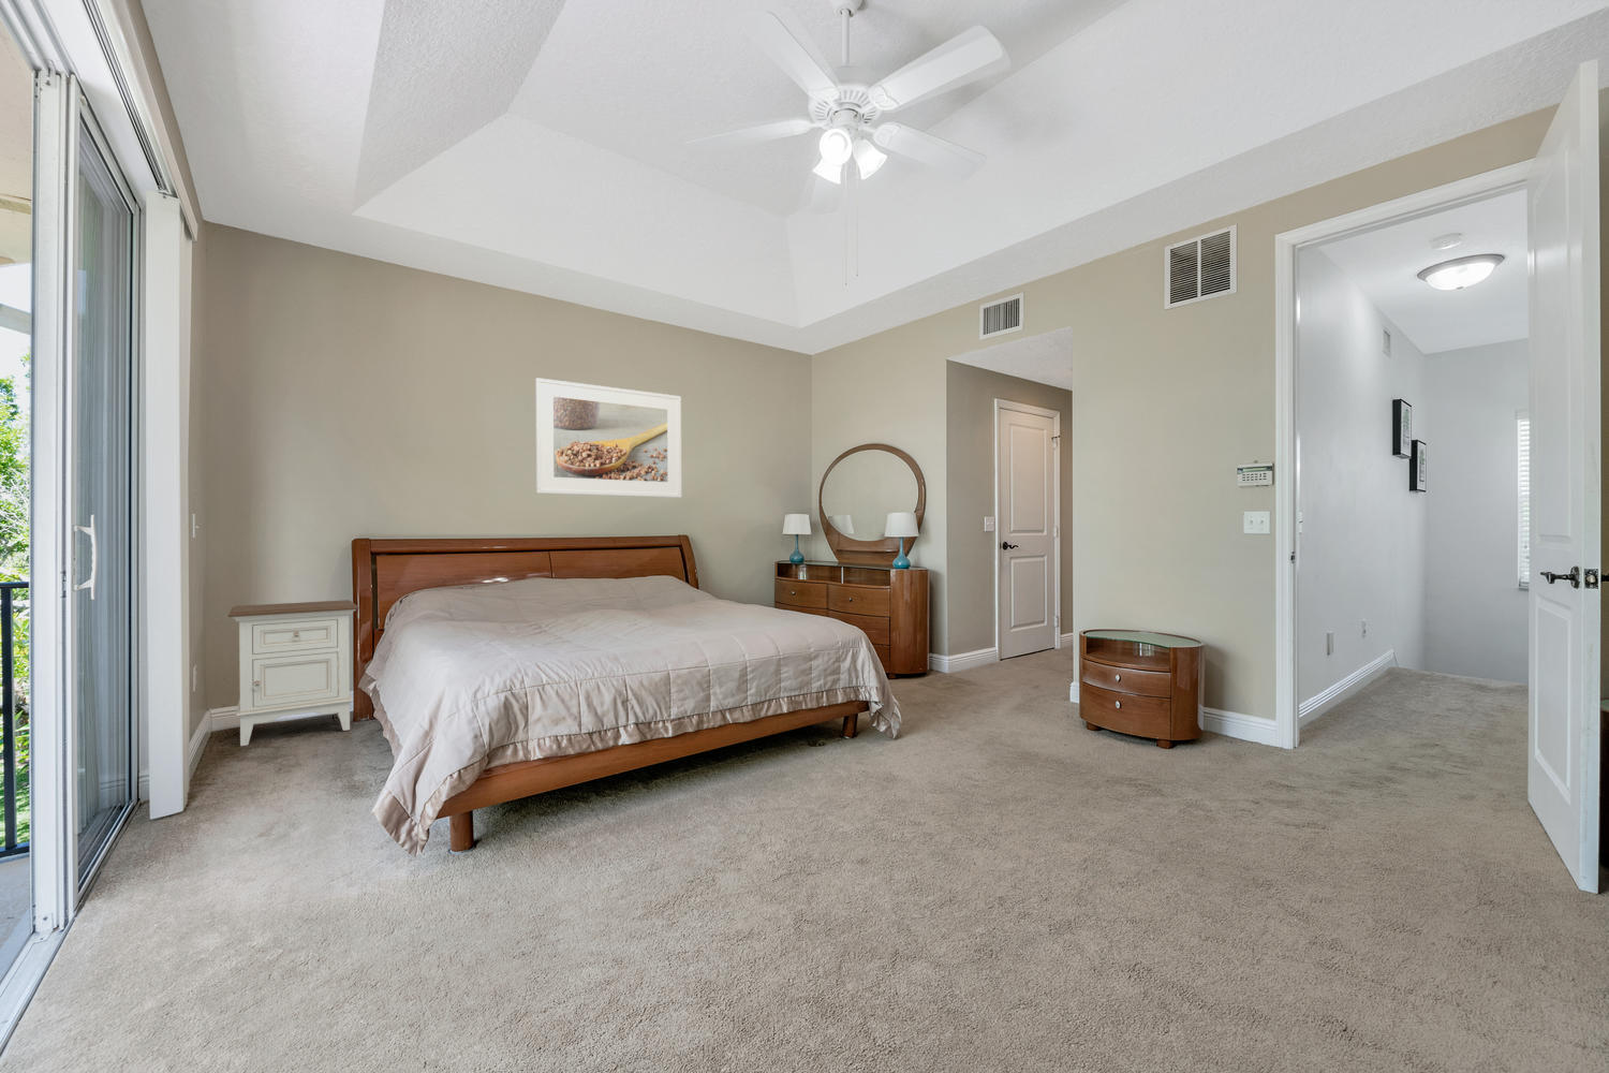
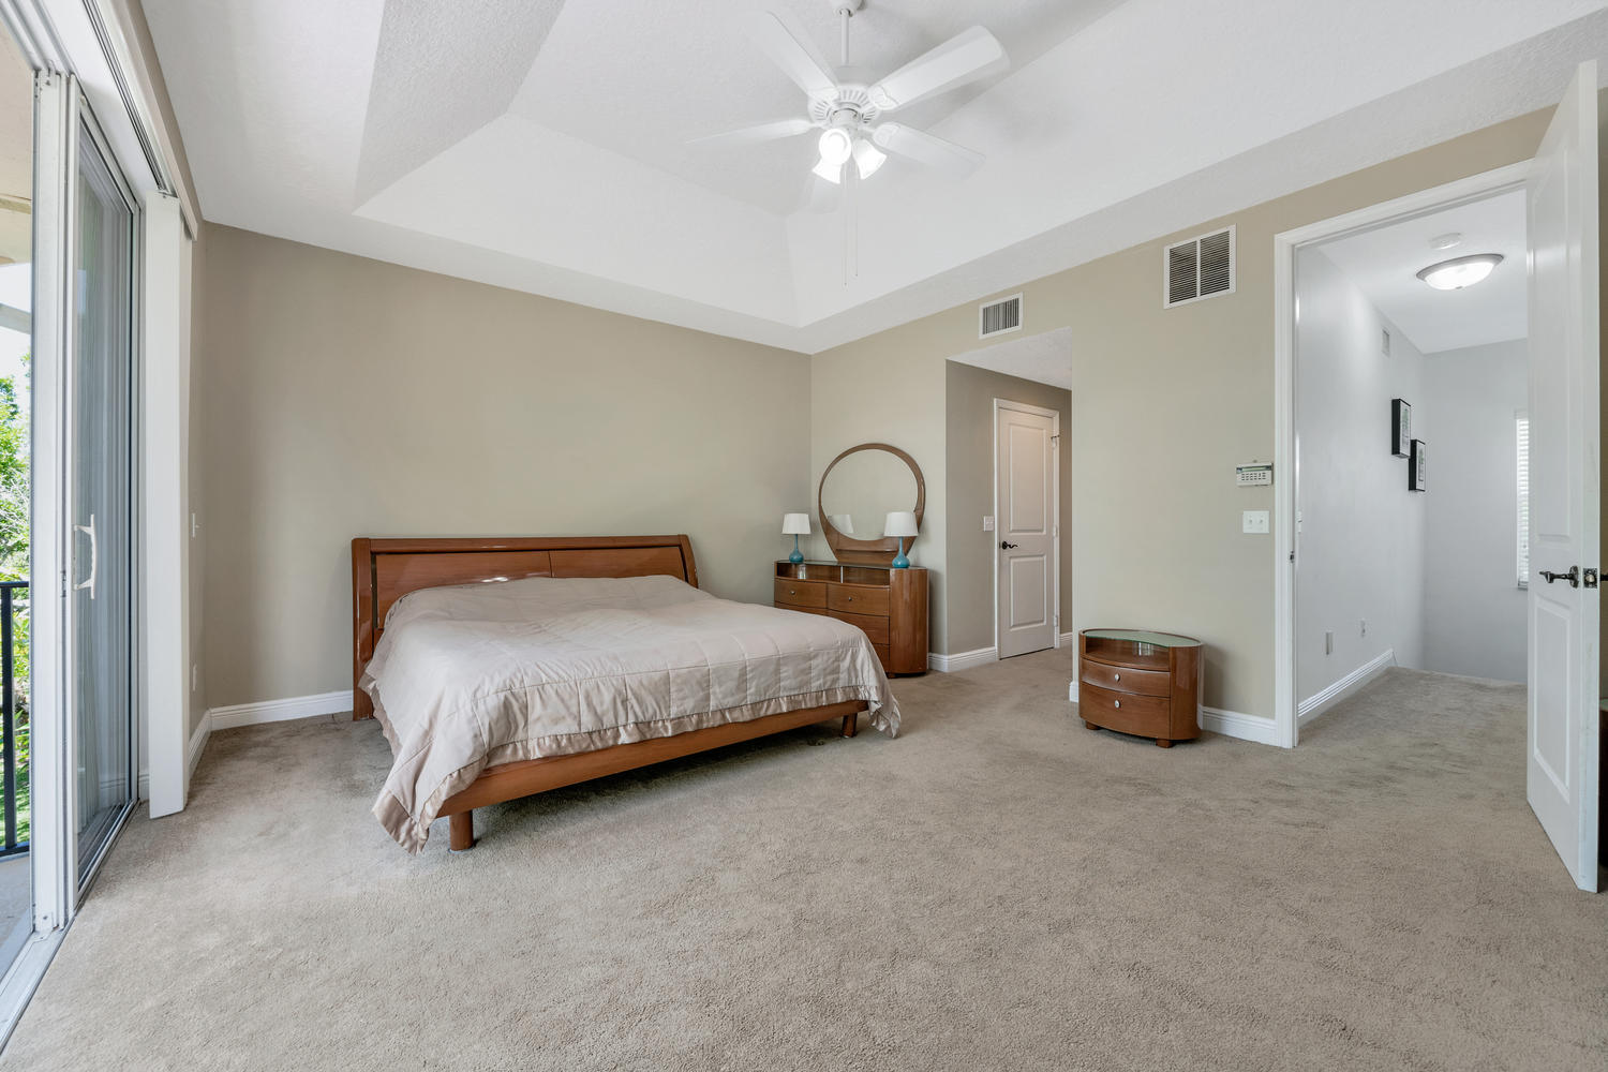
- nightstand (295, 667)
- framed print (613, 441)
